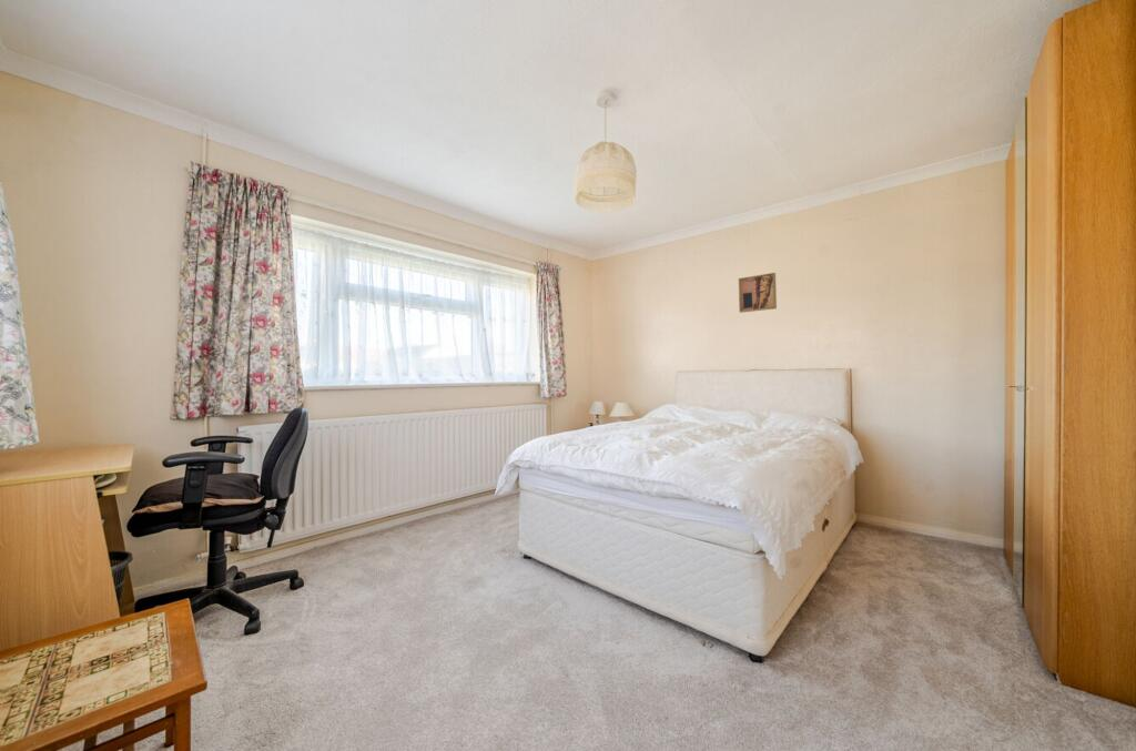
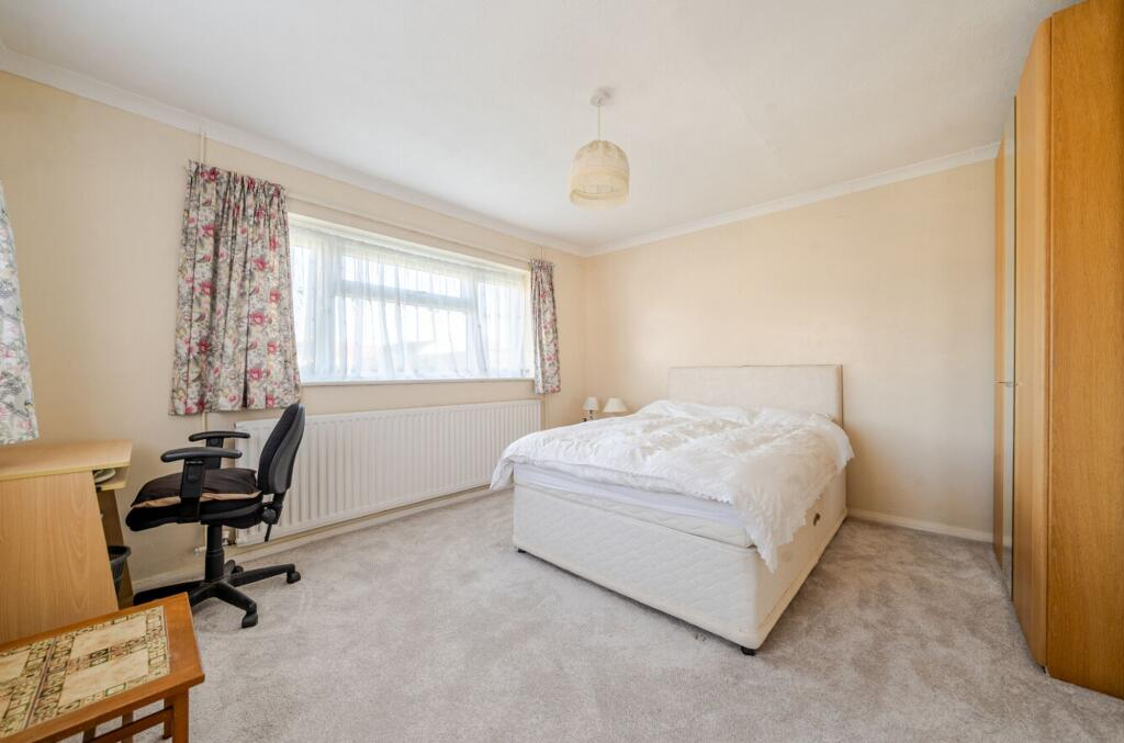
- wall art (757, 293)
